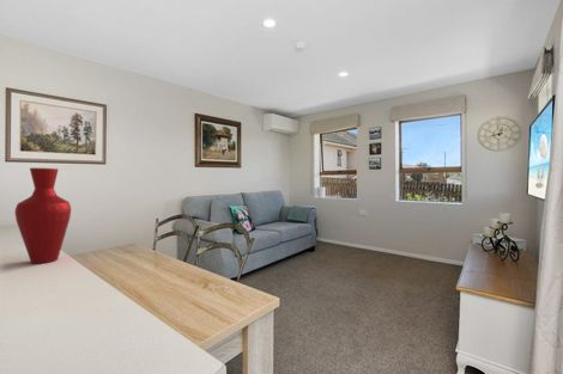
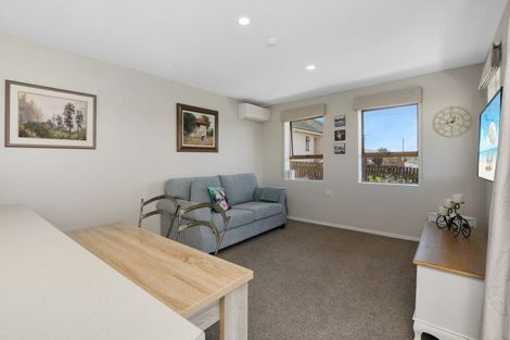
- vase (44, 214)
